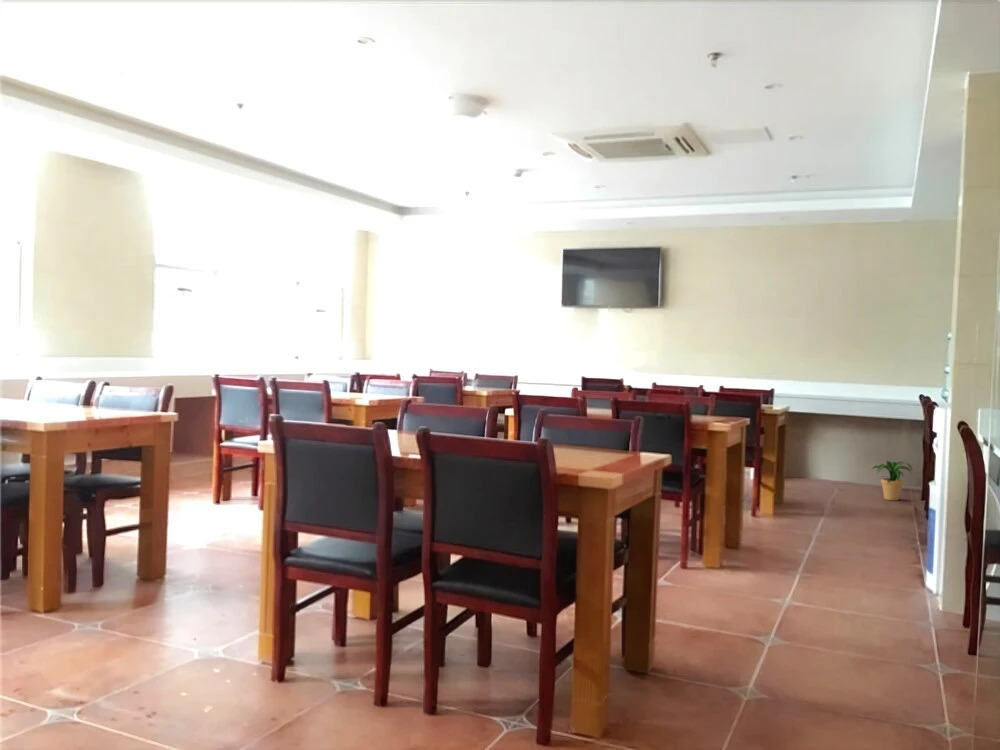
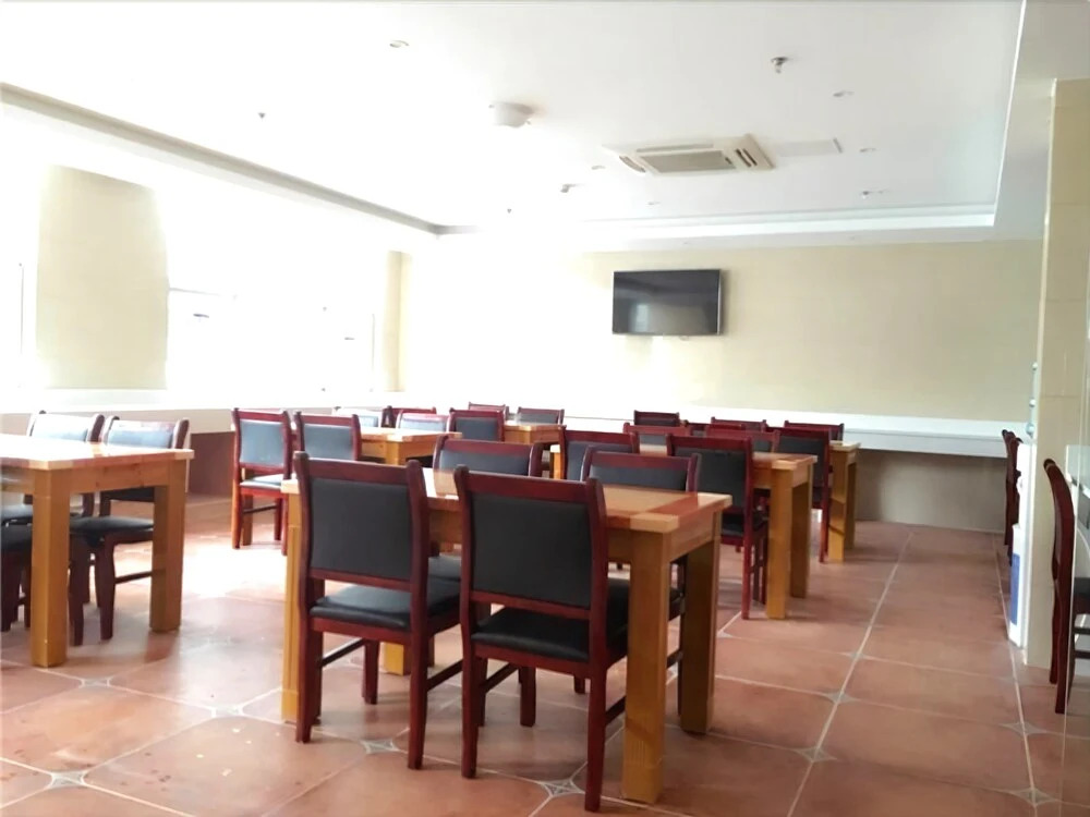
- potted plant (892, 480)
